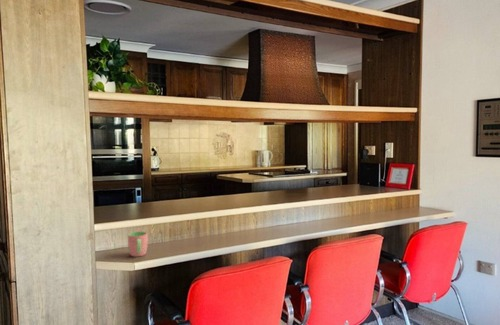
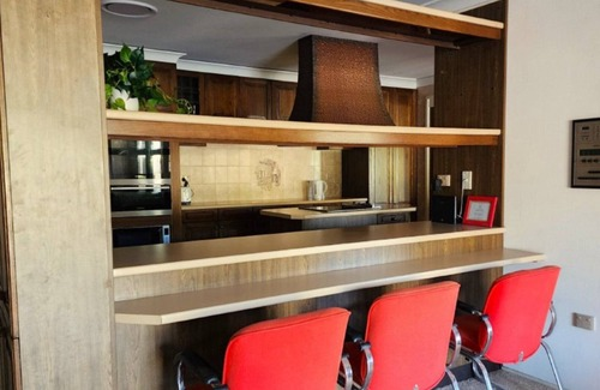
- cup (138, 245)
